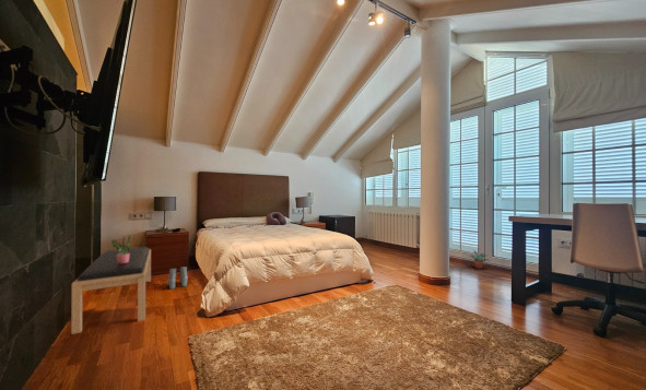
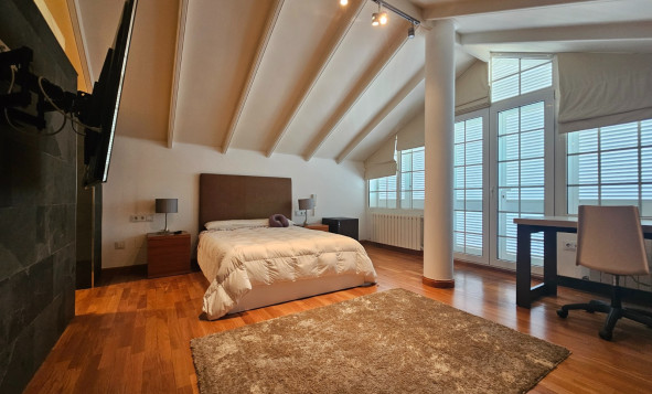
- potted plant (118, 249)
- potted plant (478, 259)
- bench (120, 279)
- boots (176, 275)
